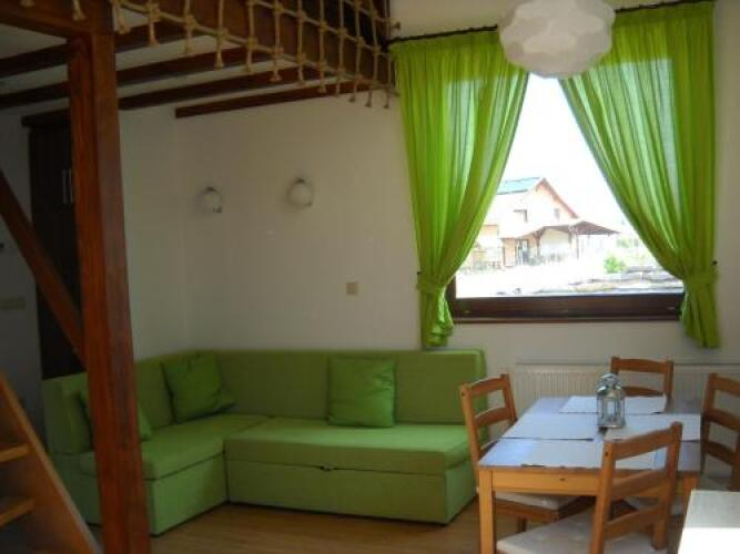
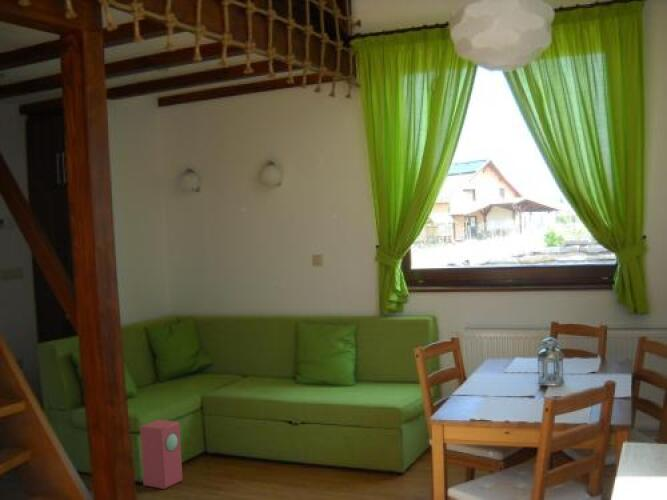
+ speaker (163, 453)
